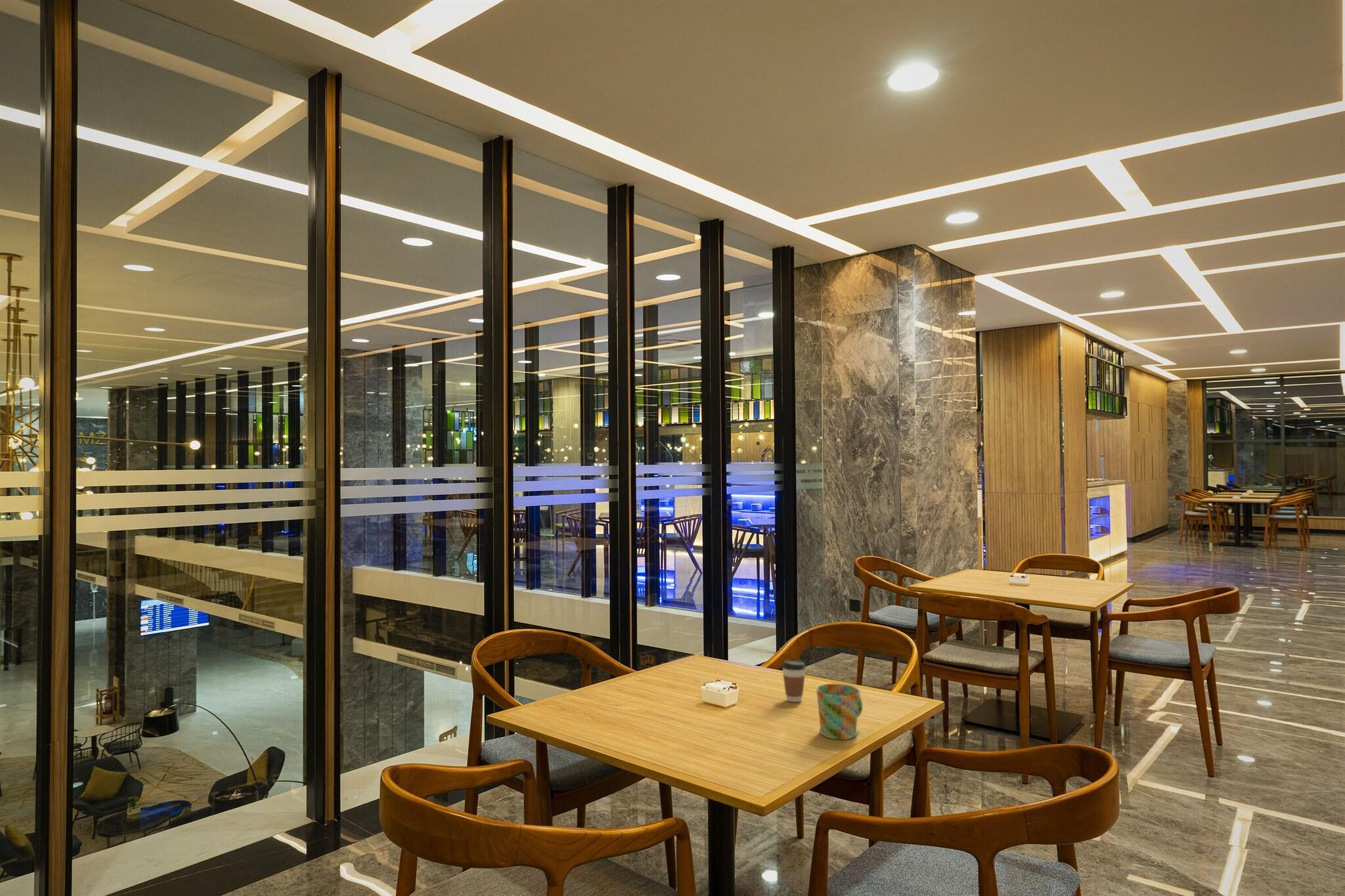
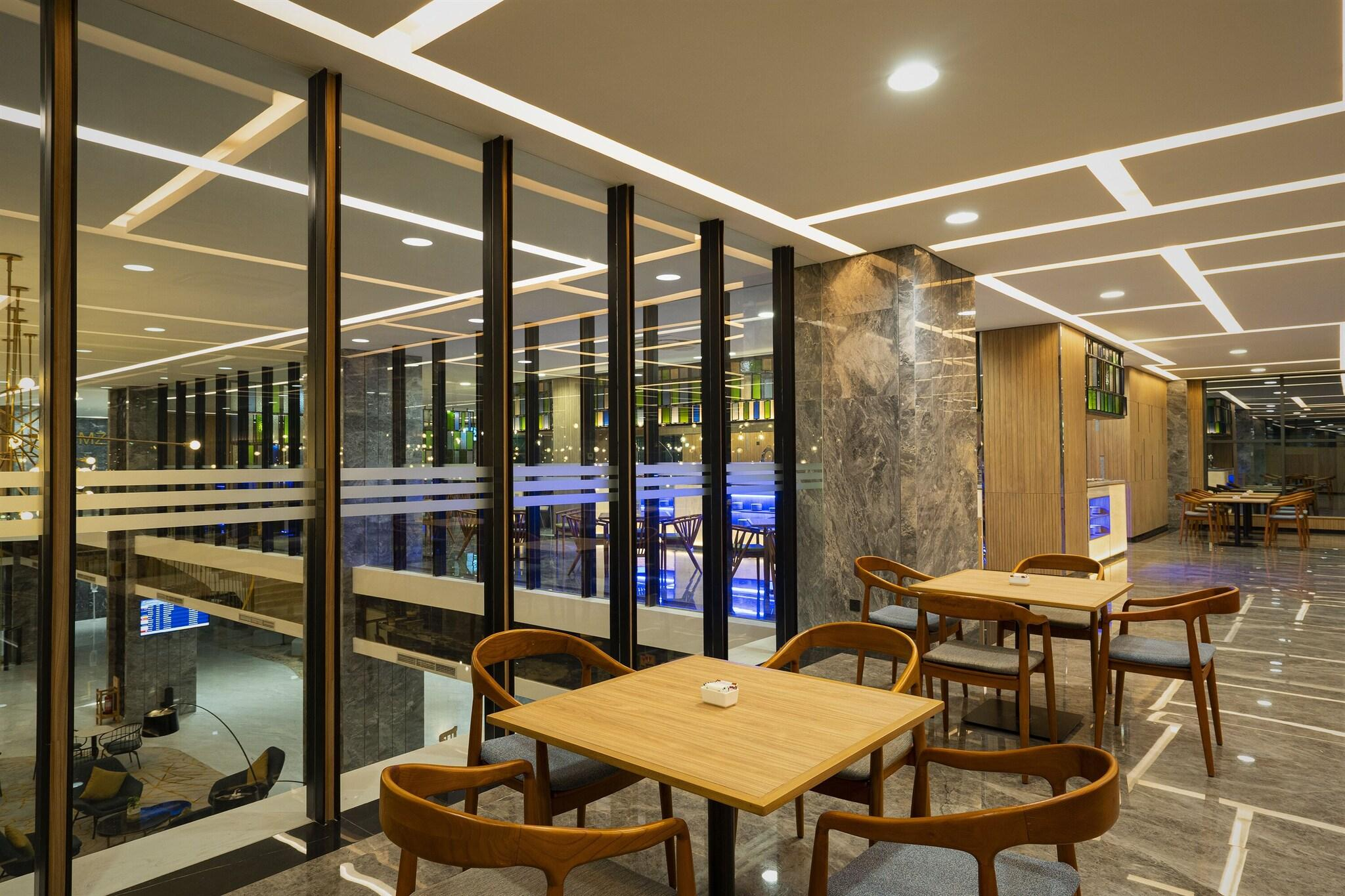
- coffee cup (794, 681)
- mug (843, 710)
